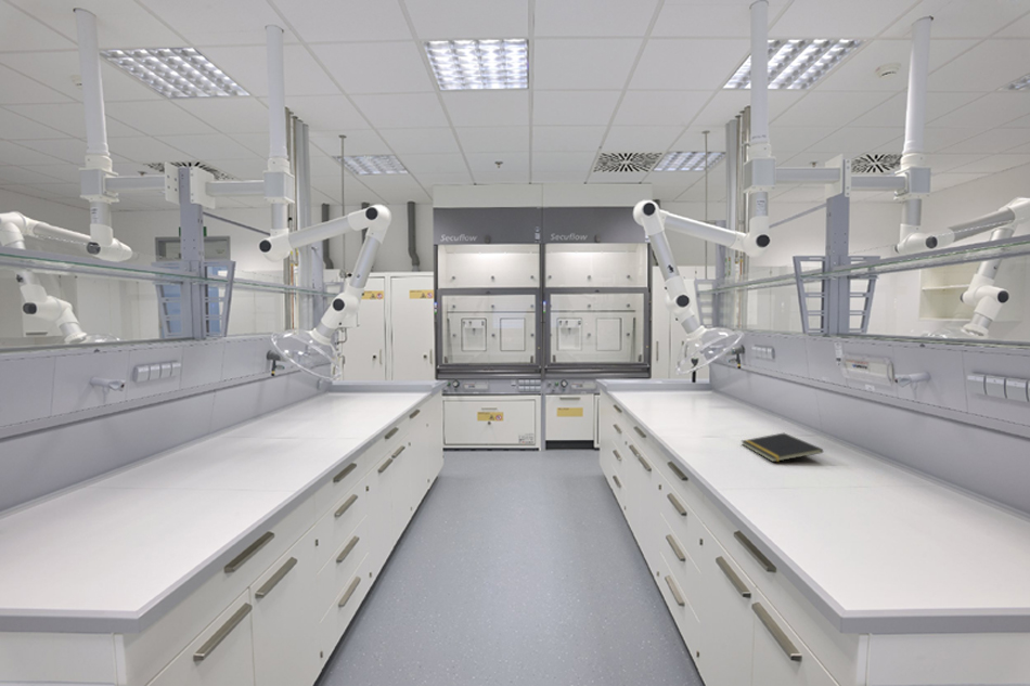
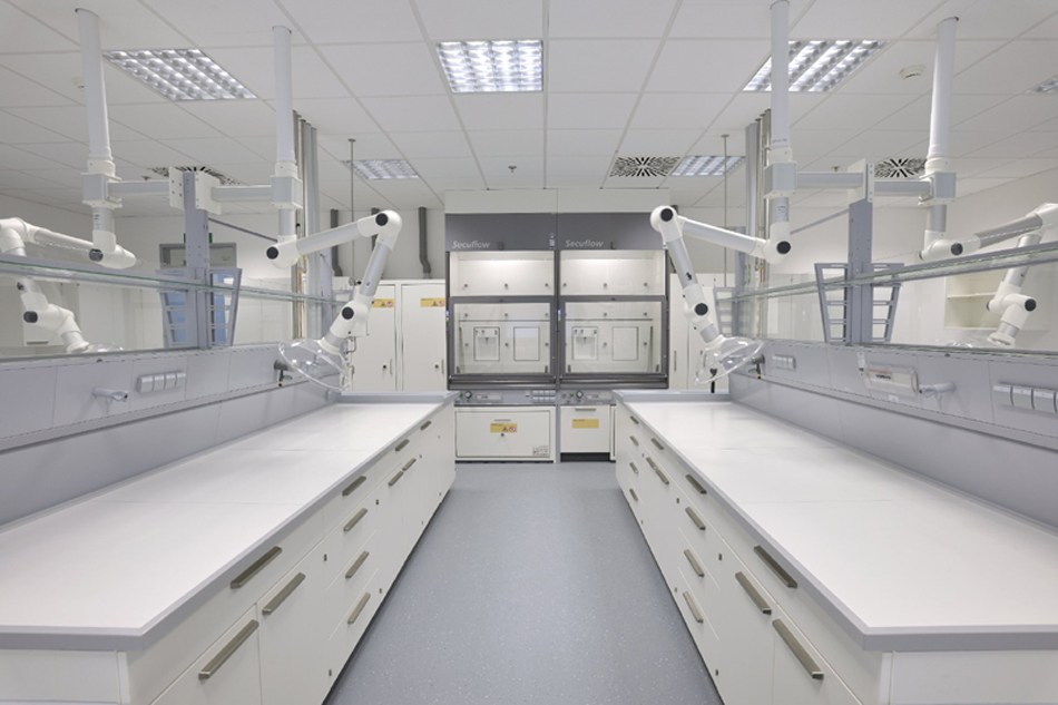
- notepad (778, 445)
